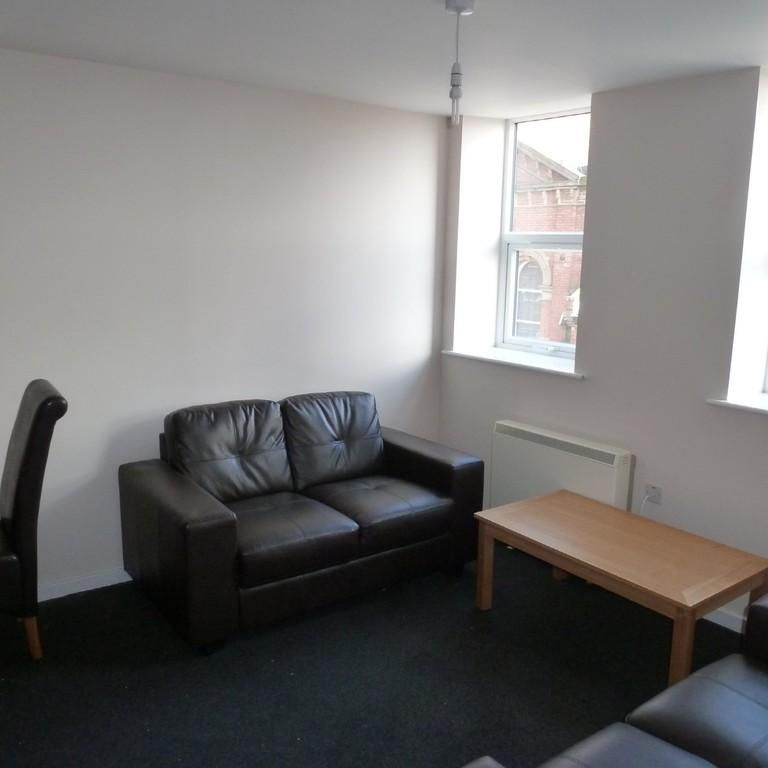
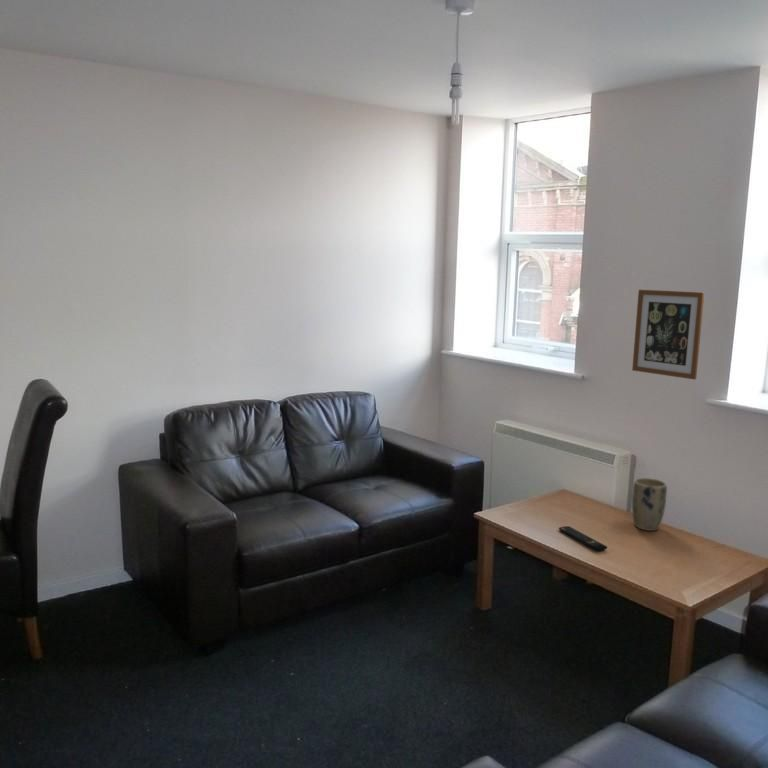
+ plant pot (648, 504)
+ wall art (666, 333)
+ remote control (581, 538)
